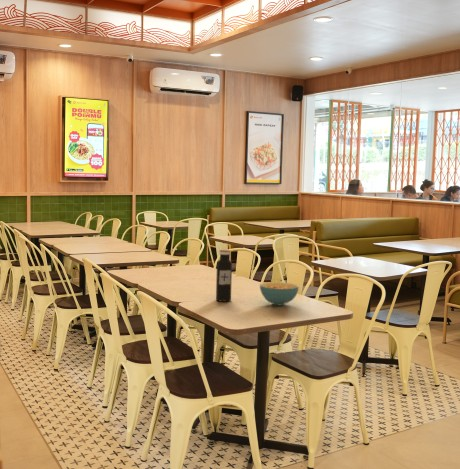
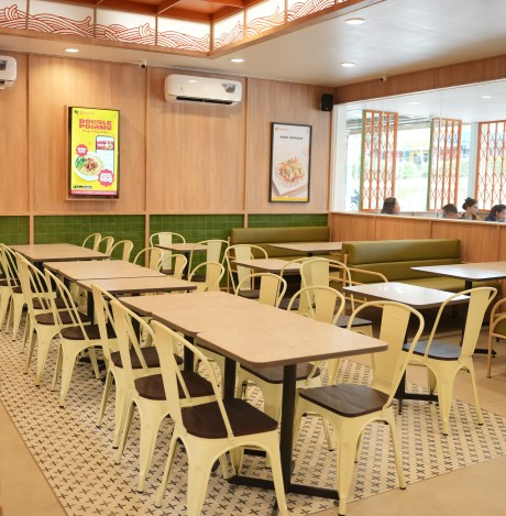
- cereal bowl (278, 294)
- water bottle (224, 275)
